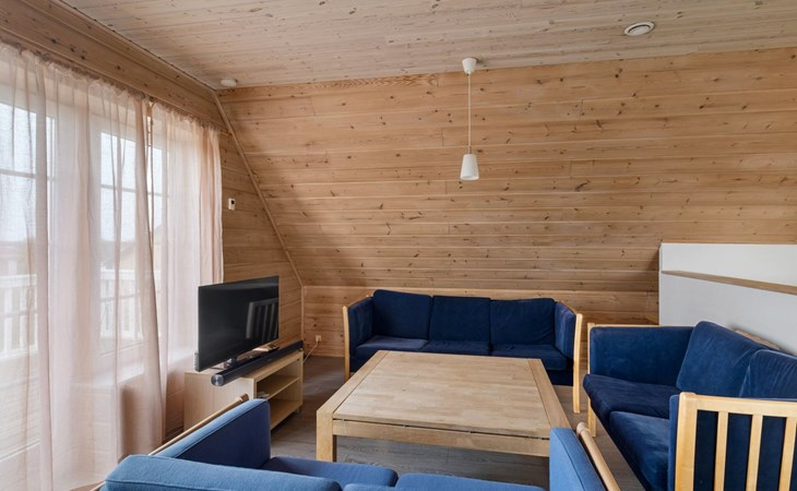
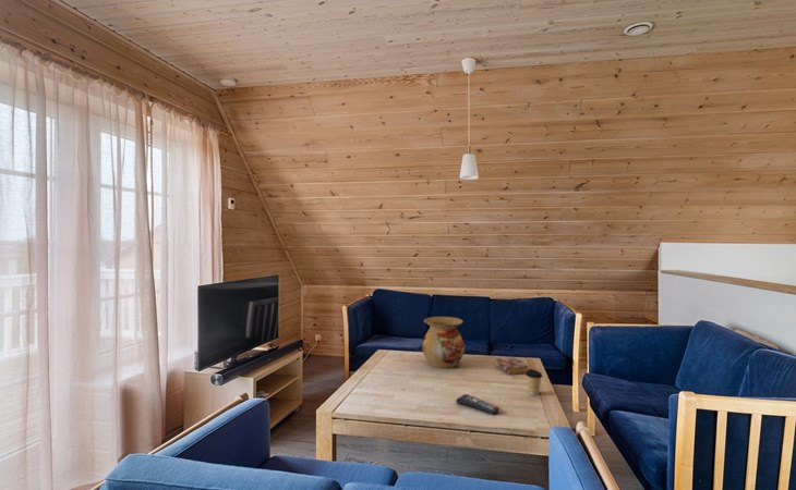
+ coffee cup (533, 382)
+ vase (443, 342)
+ book (511, 365)
+ remote control (477, 403)
